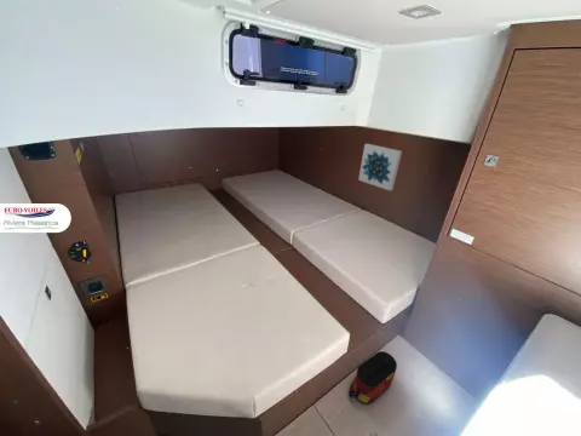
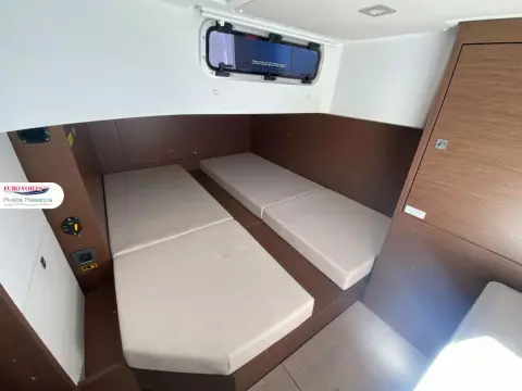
- bag (373, 375)
- wall art (378, 166)
